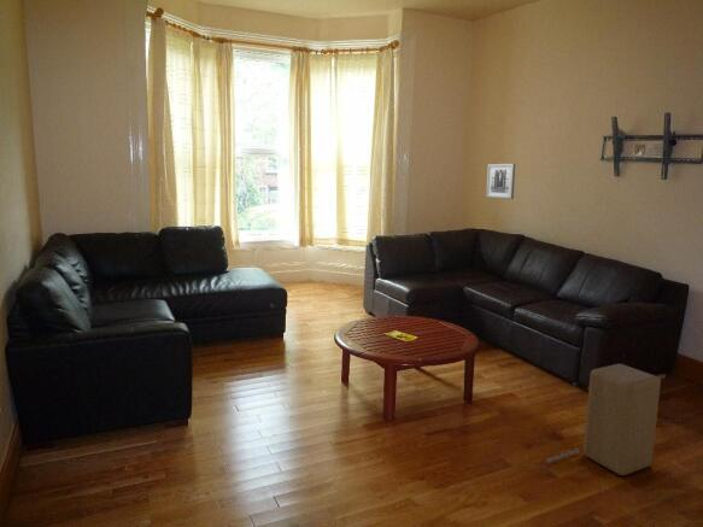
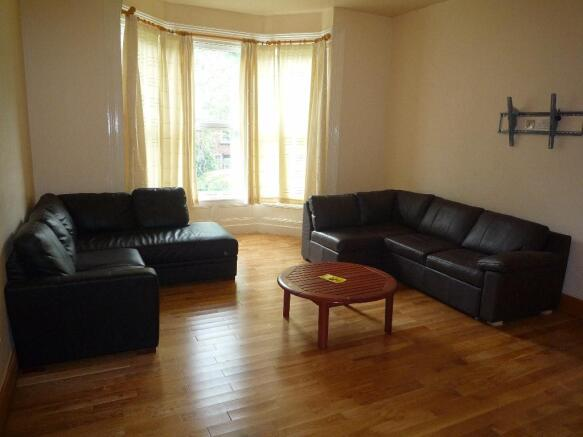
- wall art (499, 181)
- wooden block (603, 421)
